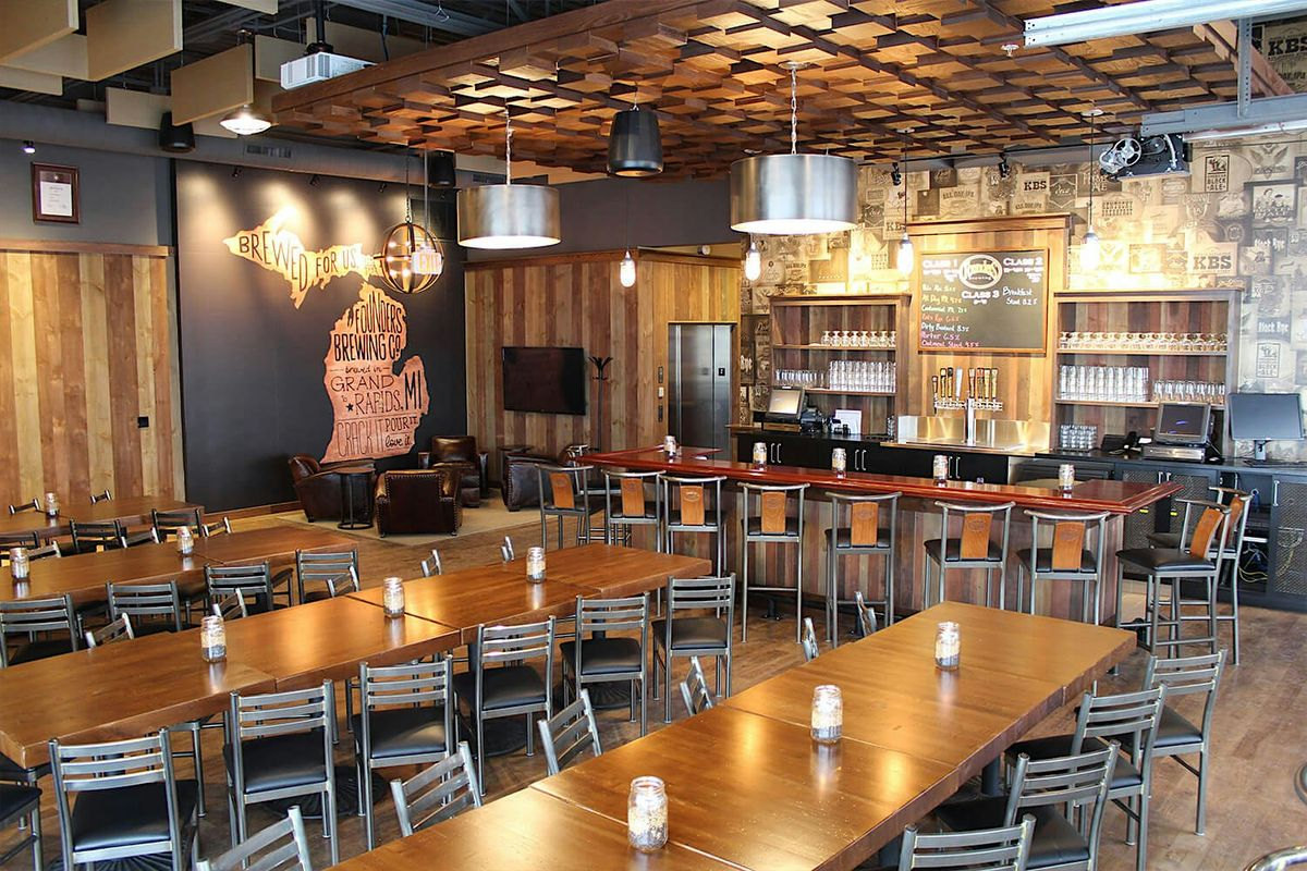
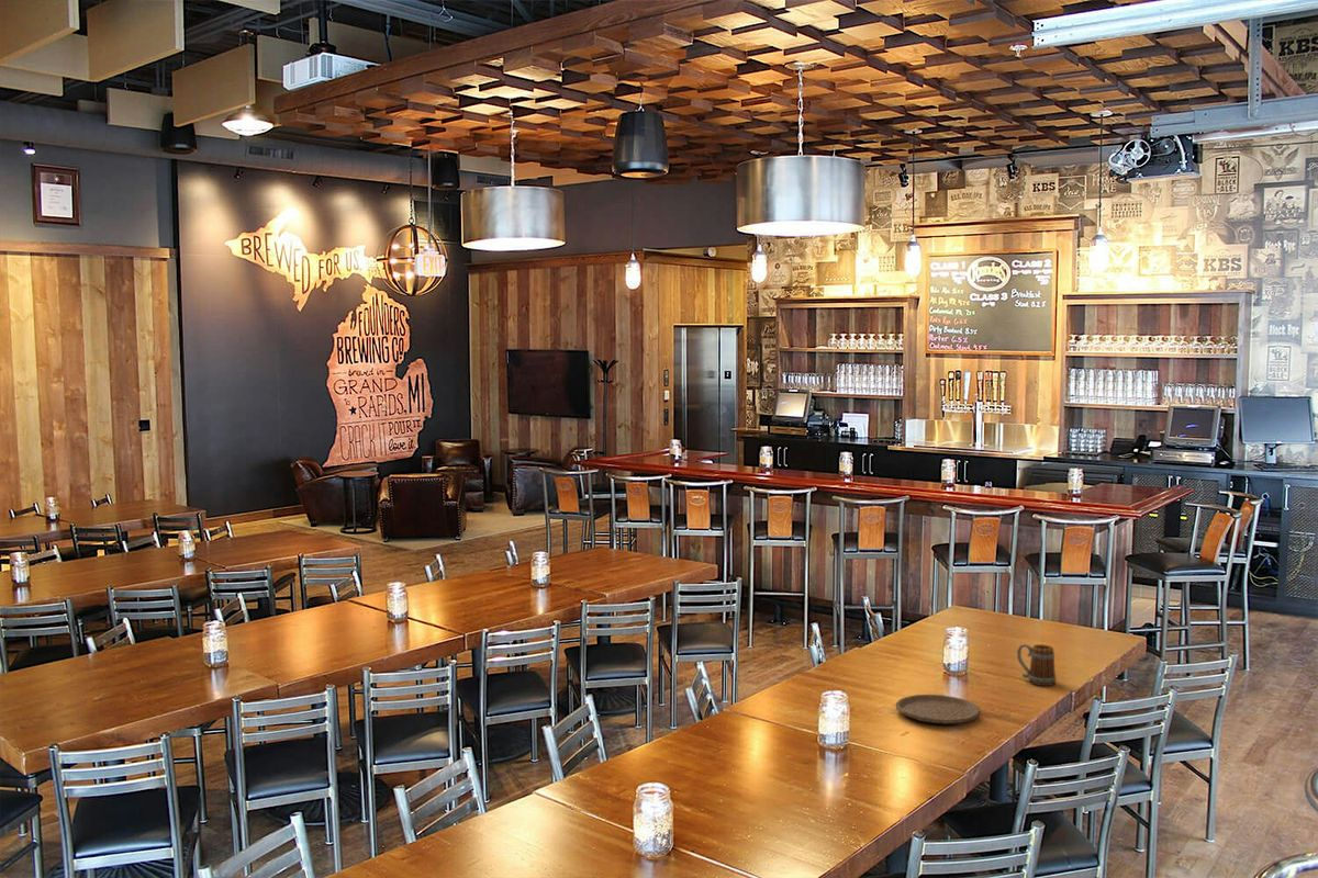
+ plate (937, 709)
+ beer mug (1036, 663)
